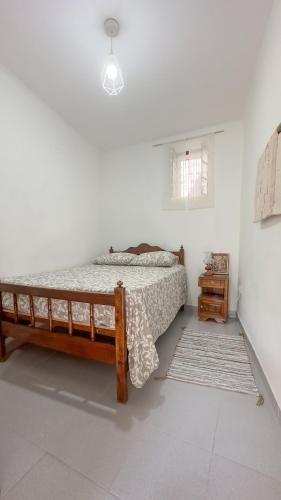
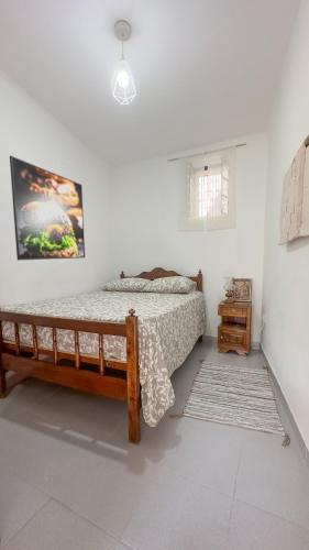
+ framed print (54, 216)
